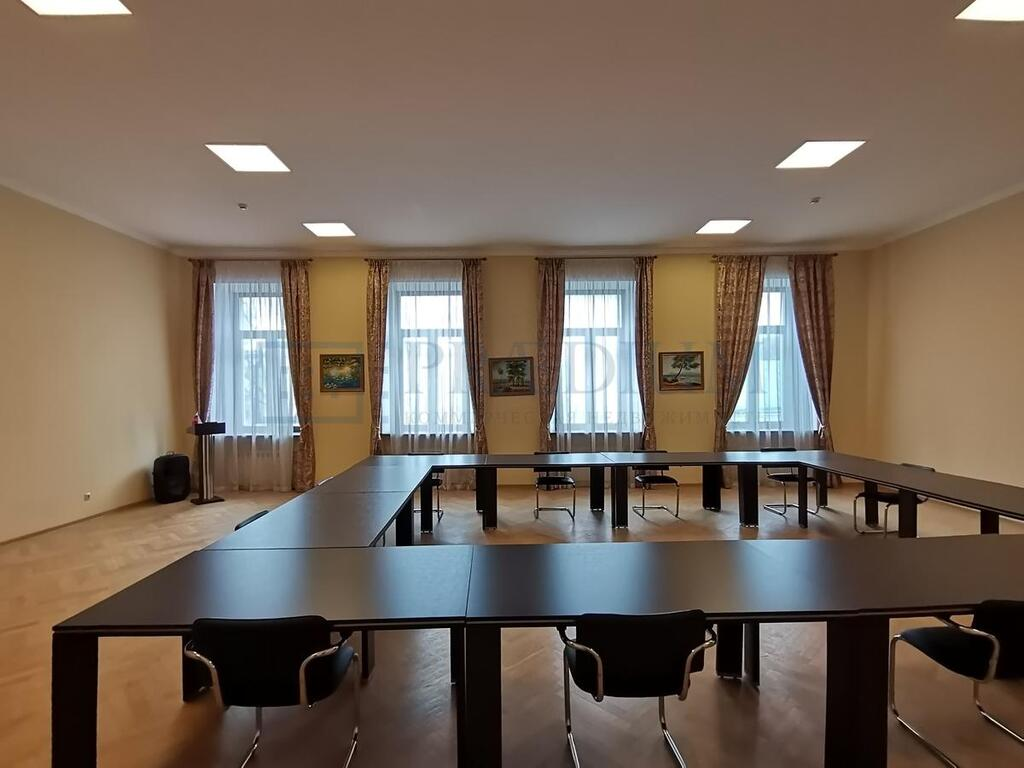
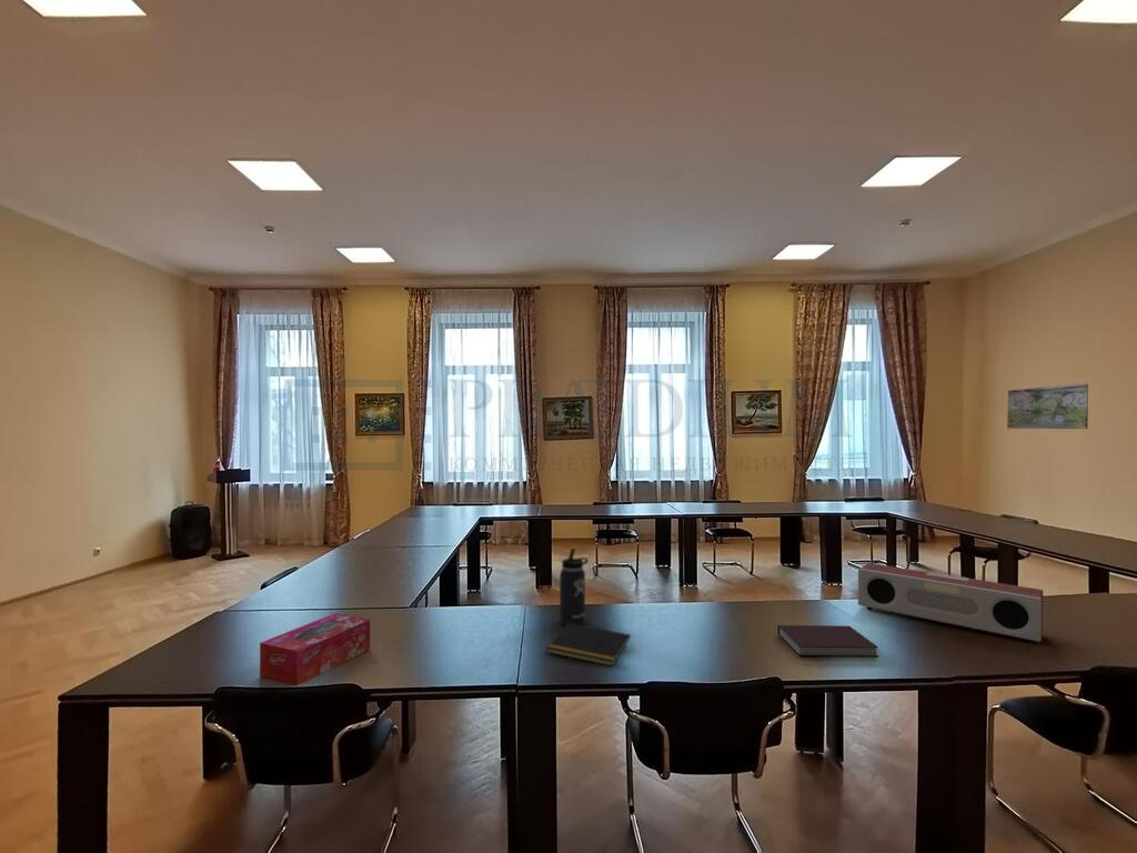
+ thermos bottle (574, 584)
+ speaker (944, 599)
+ notebook (825, 640)
+ map (1043, 408)
+ notepad (588, 643)
+ tissue box (318, 645)
